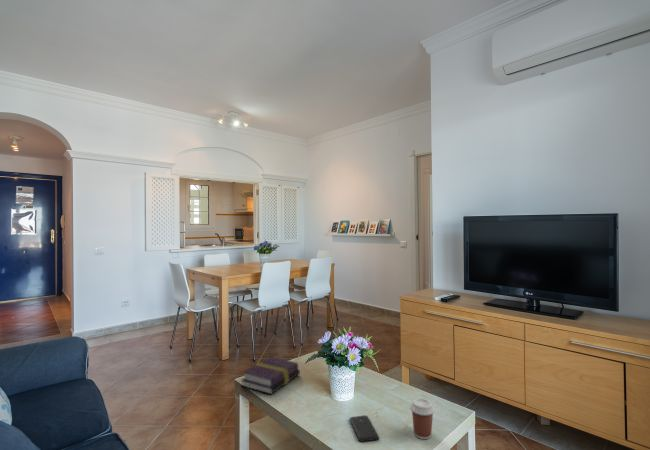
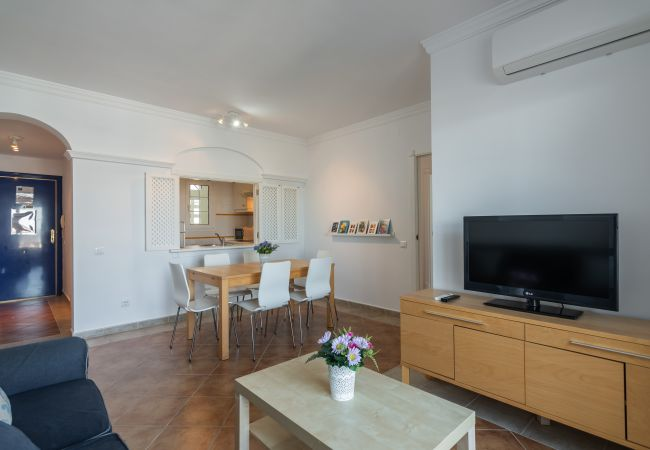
- coffee cup (422, 418)
- book (271, 373)
- smartphone (363, 427)
